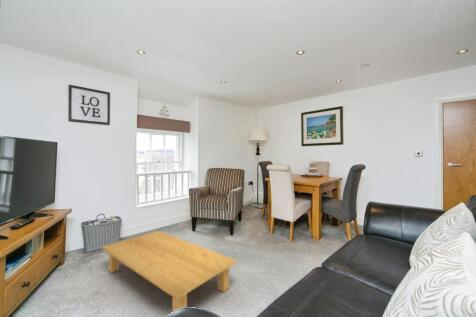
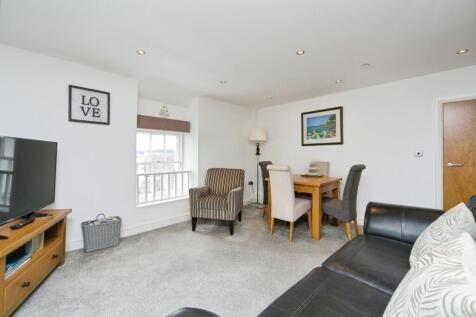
- coffee table (164, 265)
